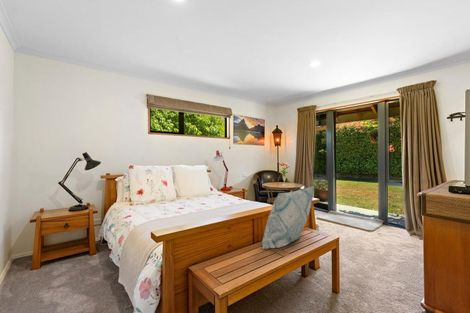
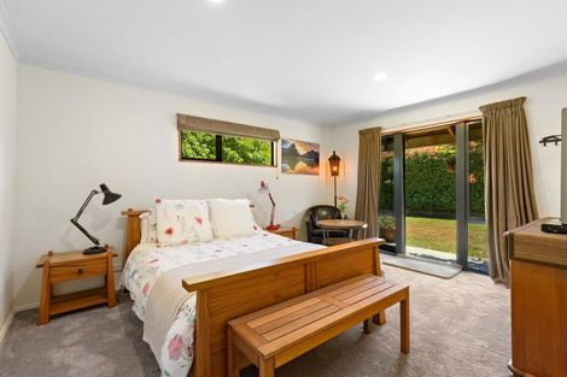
- decorative pillow (288, 214)
